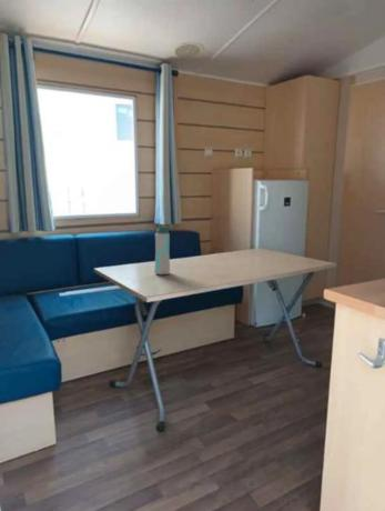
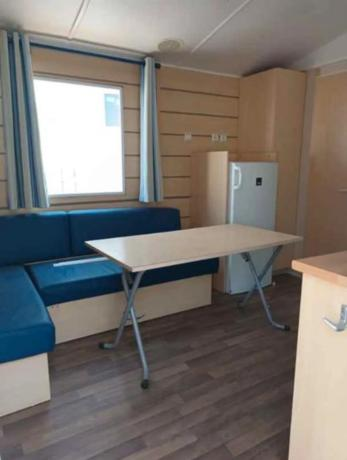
- water bottle (163, 249)
